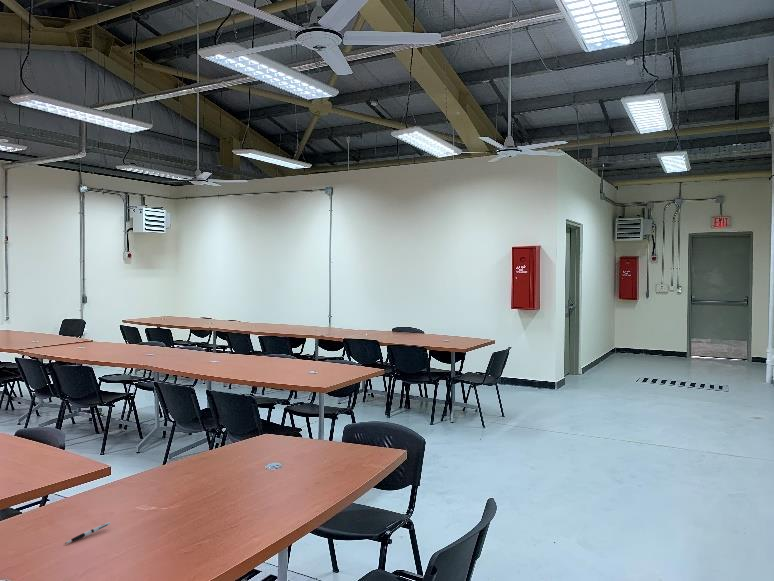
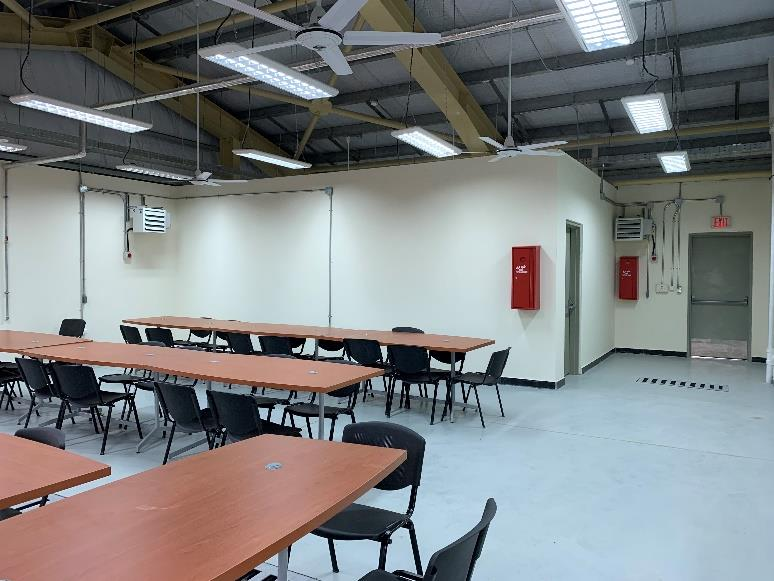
- pen (88, 532)
